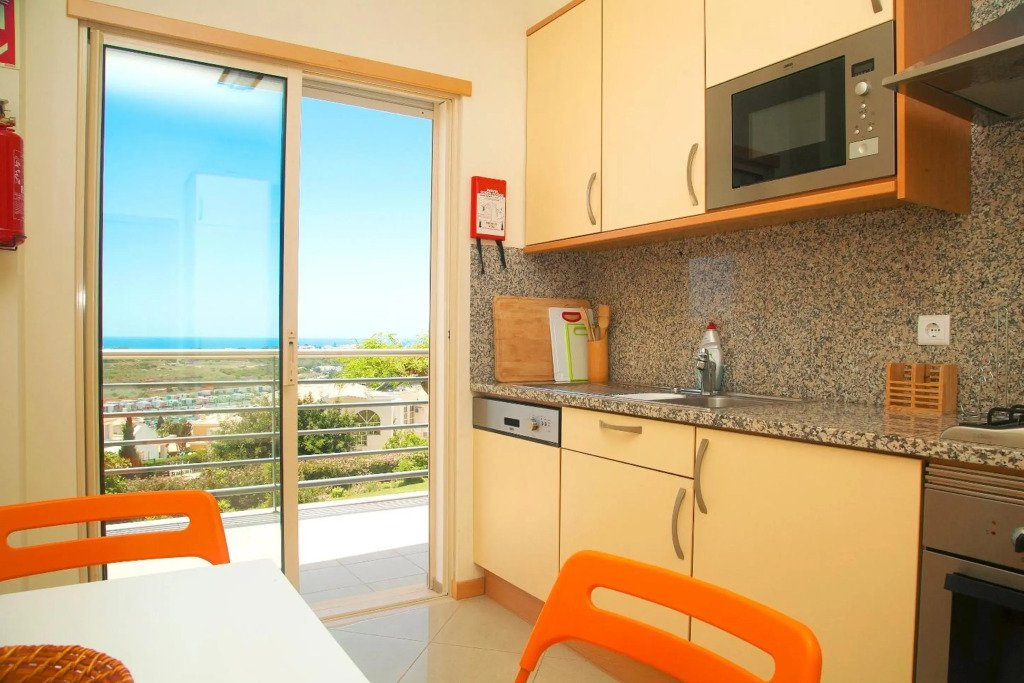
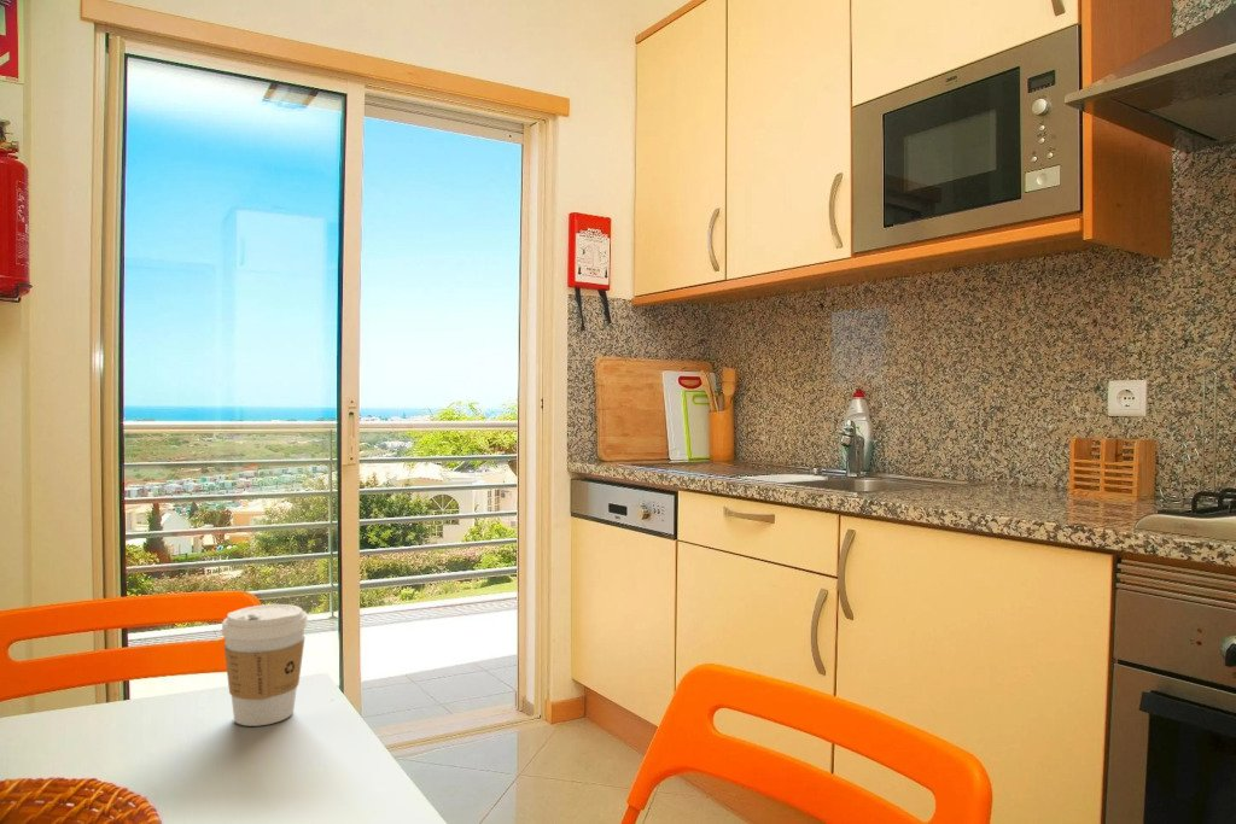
+ coffee cup (264, 661)
